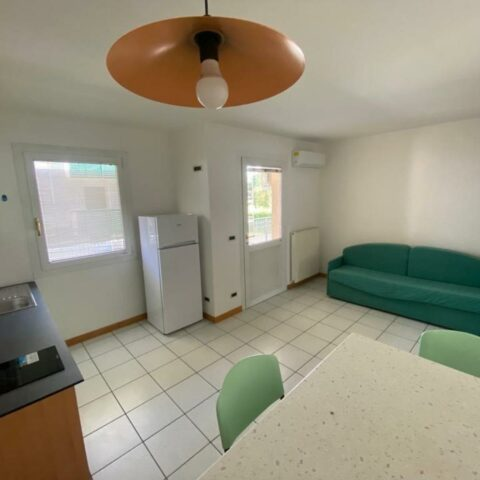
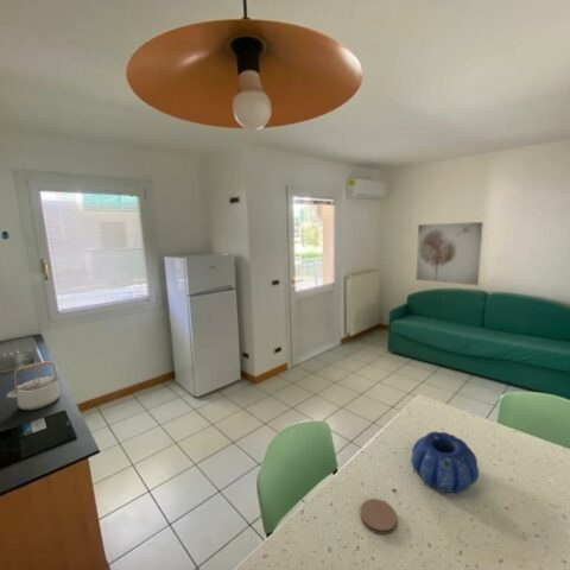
+ coaster (378, 515)
+ decorative bowl (443, 460)
+ wall art (446, 253)
+ teapot (32, 385)
